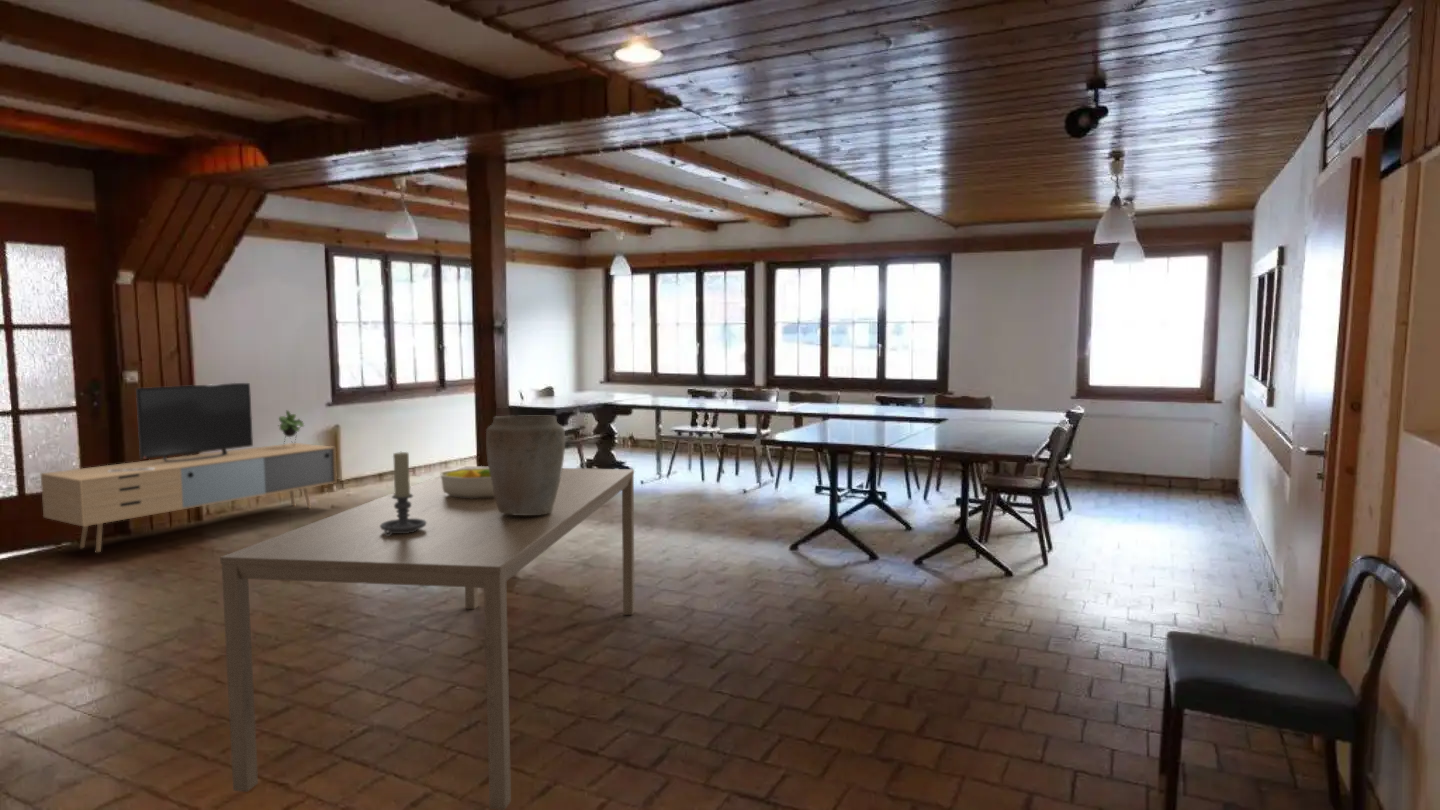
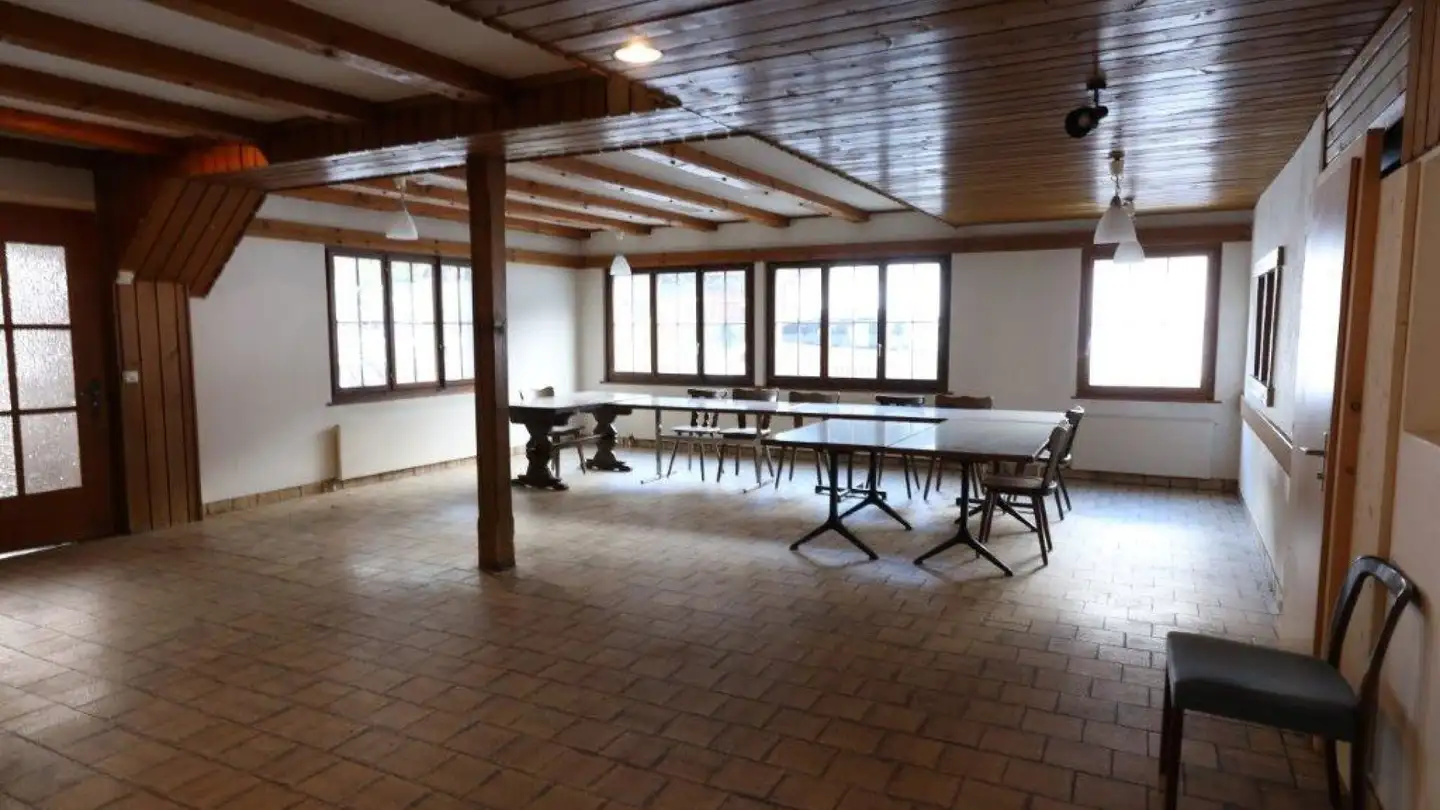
- media console (202, 456)
- vase (526, 463)
- fruit bowl (478, 478)
- dining table (477, 592)
- candle holder (399, 491)
